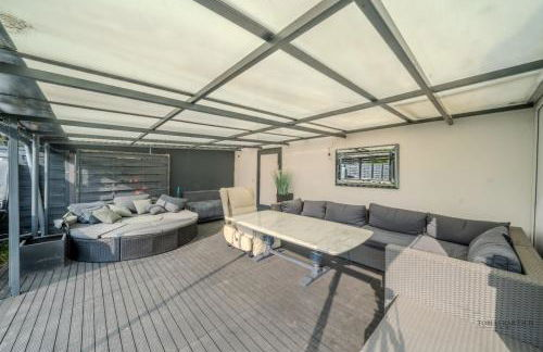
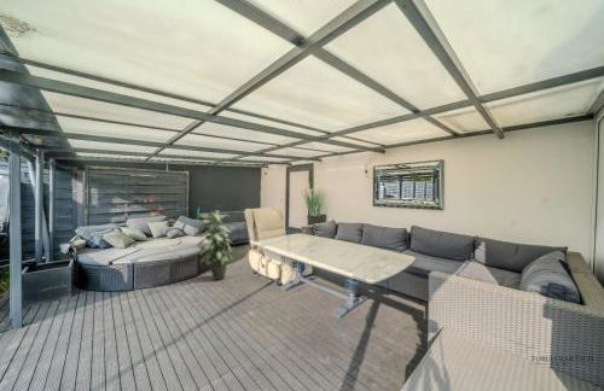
+ indoor plant (215, 244)
